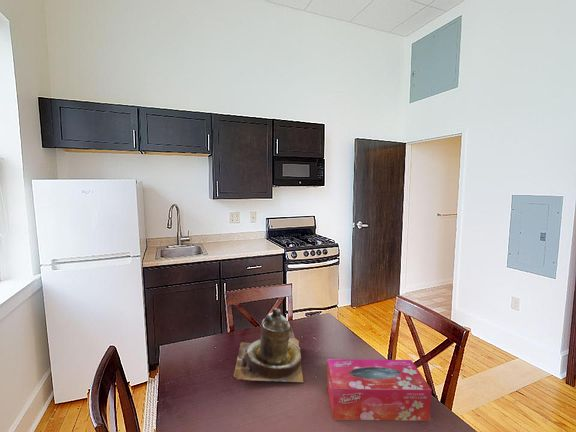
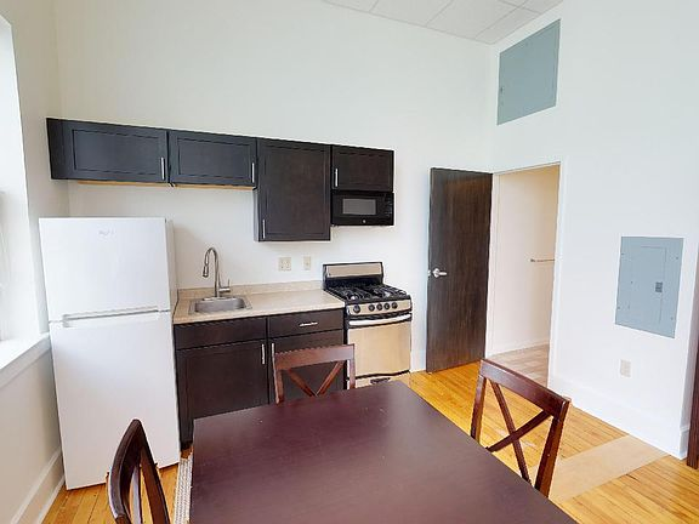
- tissue box (374, 387)
- teapot (269, 337)
